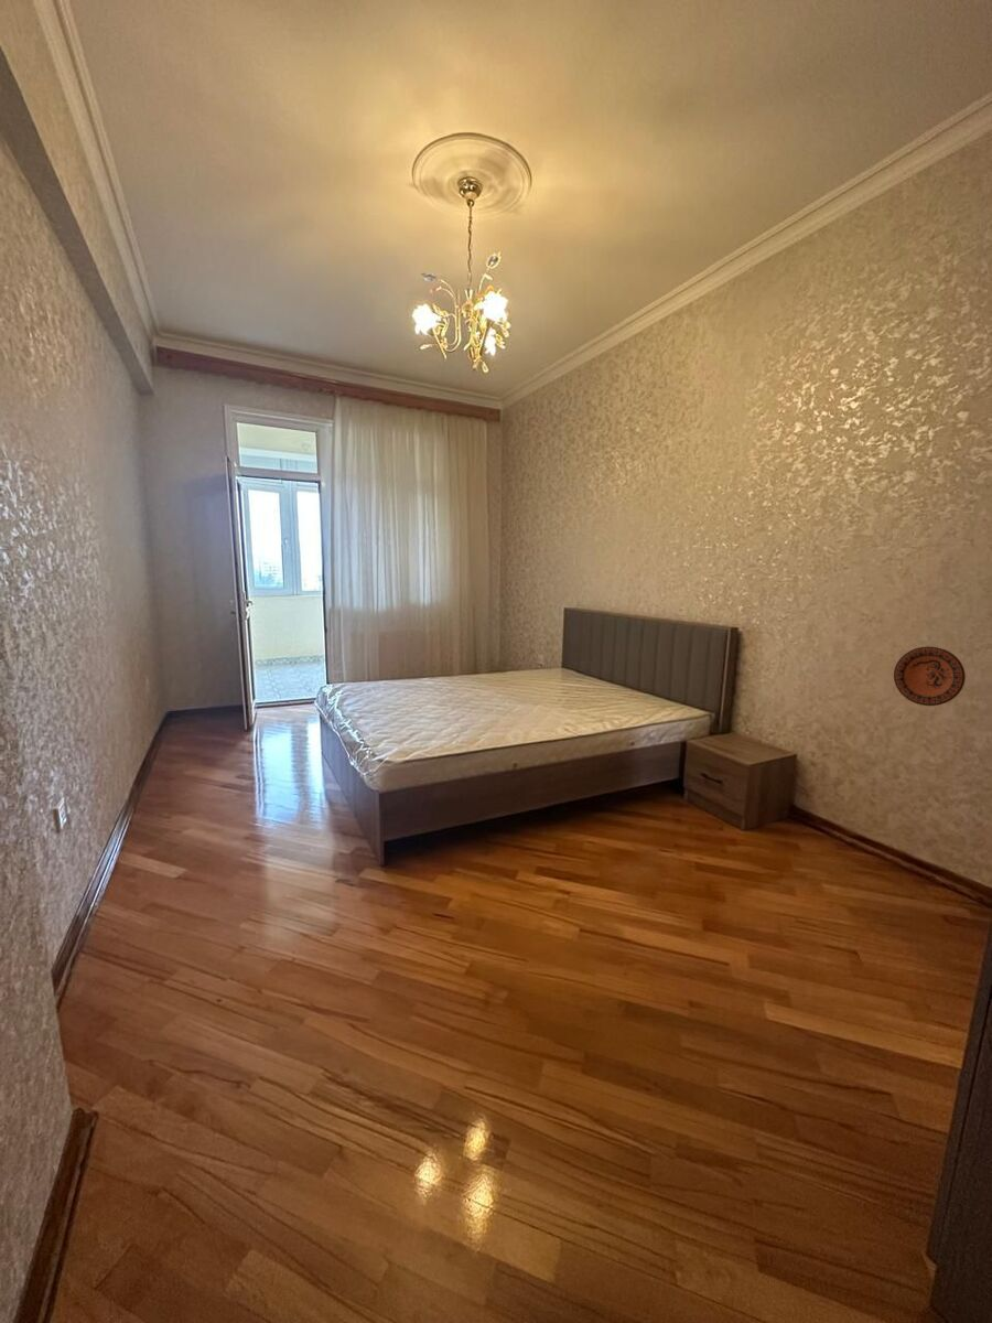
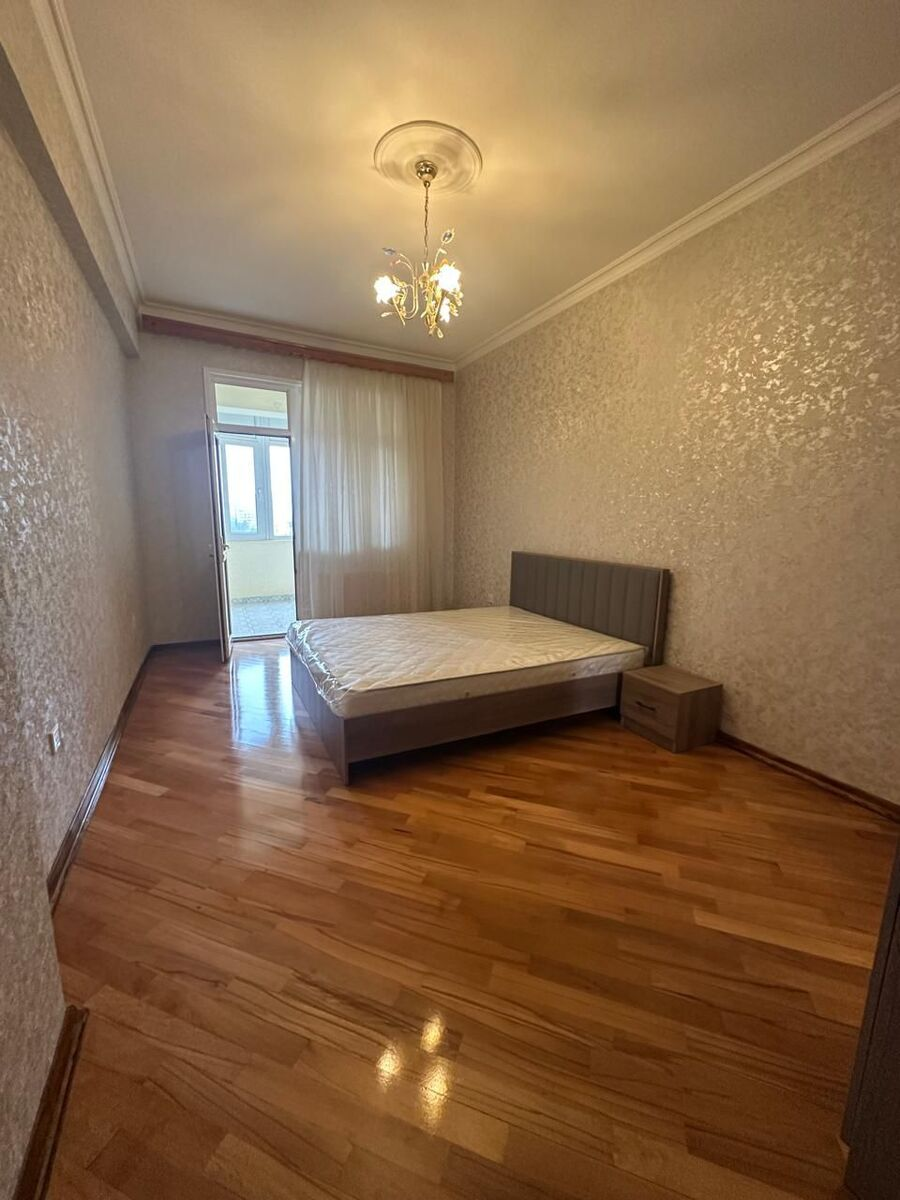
- decorative plate (928, 676)
